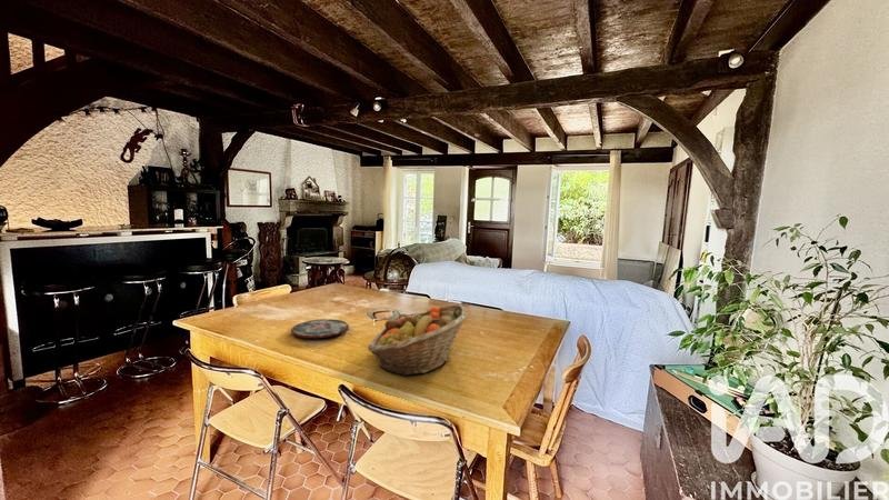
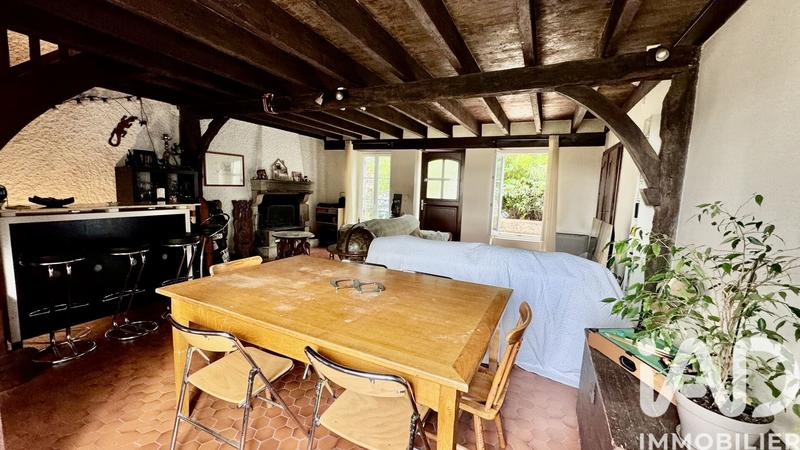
- plate (320, 328)
- fruit basket (419, 333)
